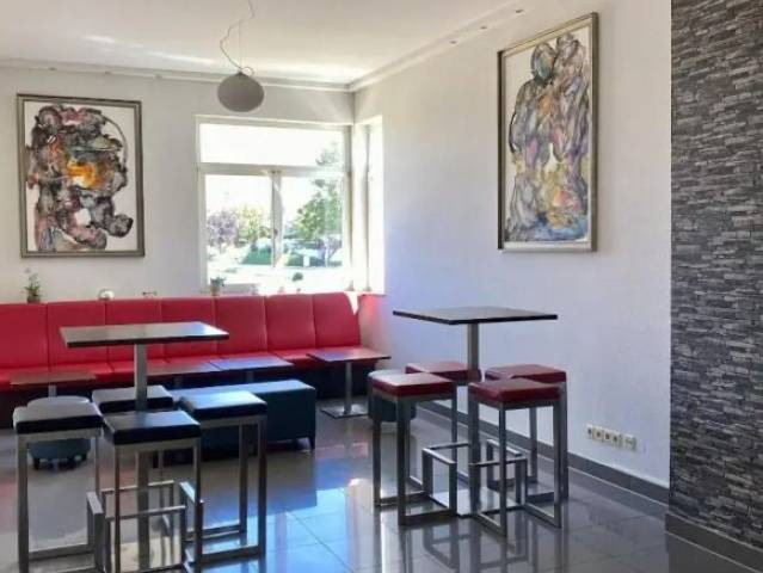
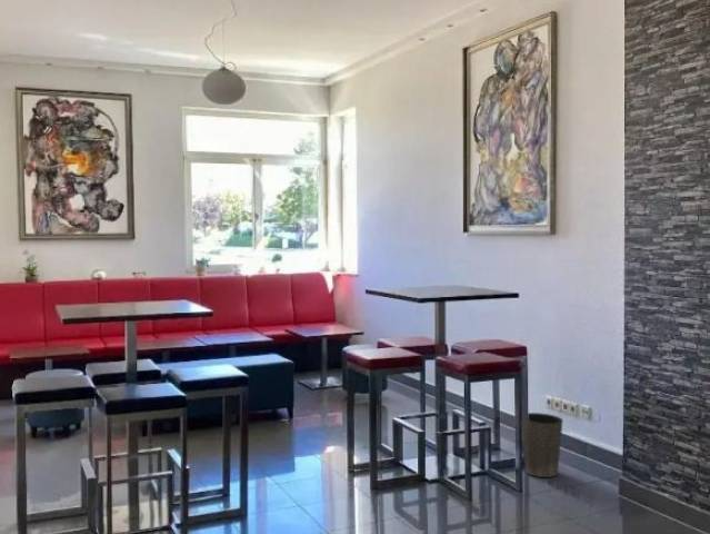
+ waste basket (541, 445)
